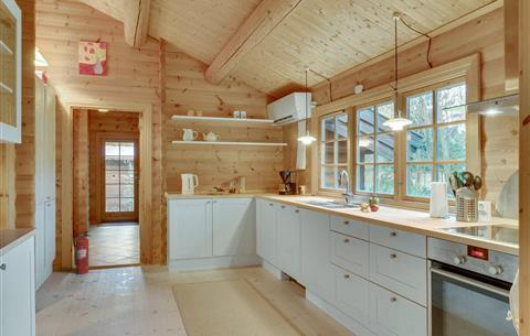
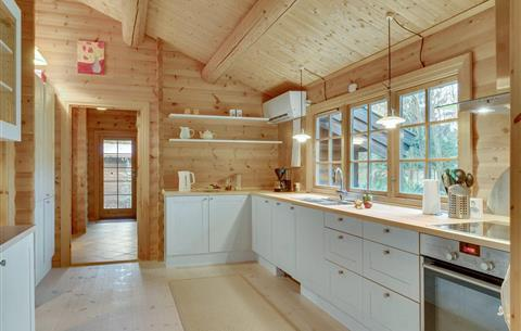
- fire extinguisher (82, 251)
